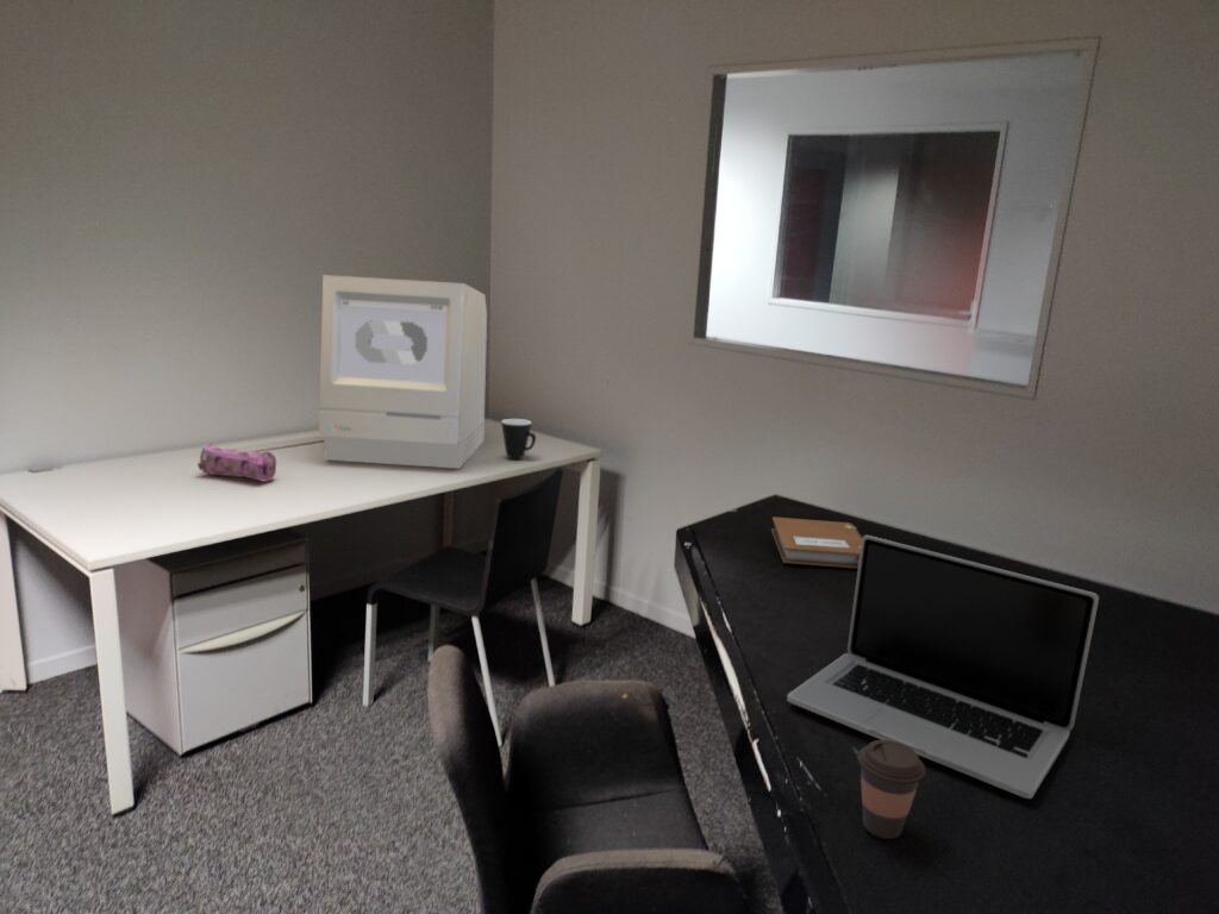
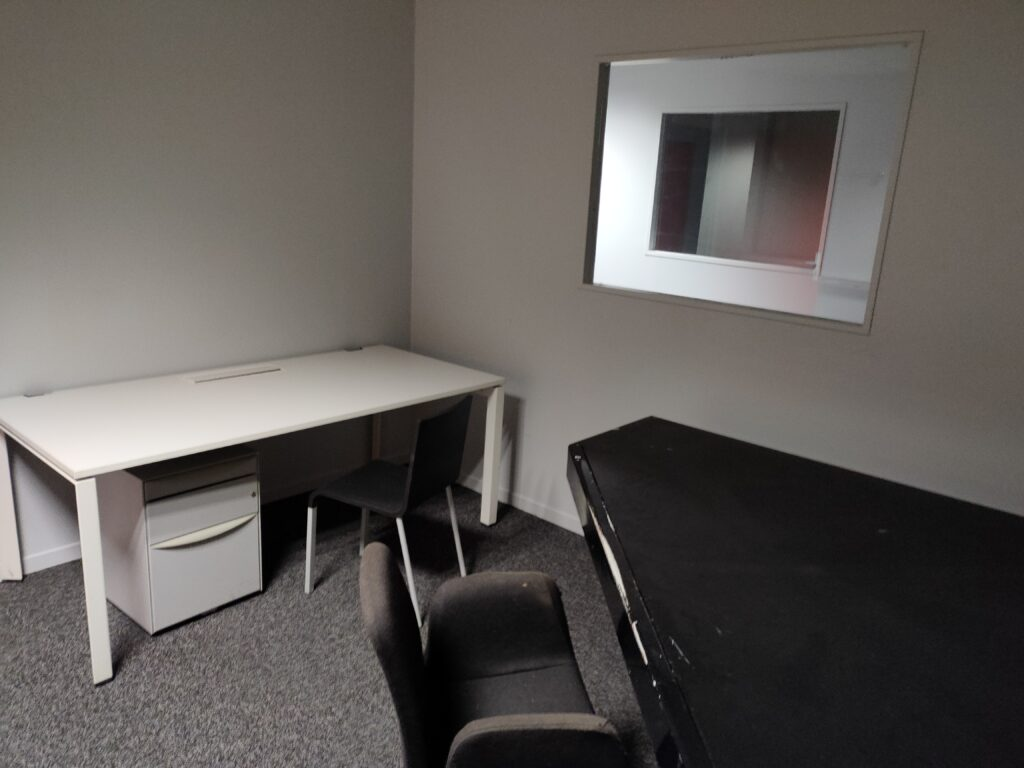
- mug (519, 440)
- all-in-one computer (407, 367)
- pencil case (237, 462)
- laptop (936, 651)
- coffee cup (887, 790)
- notebook (821, 543)
